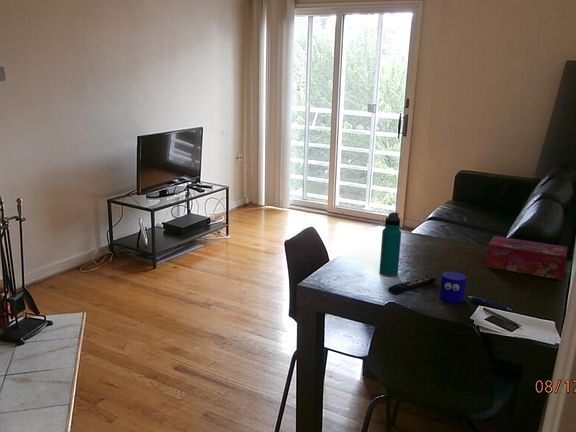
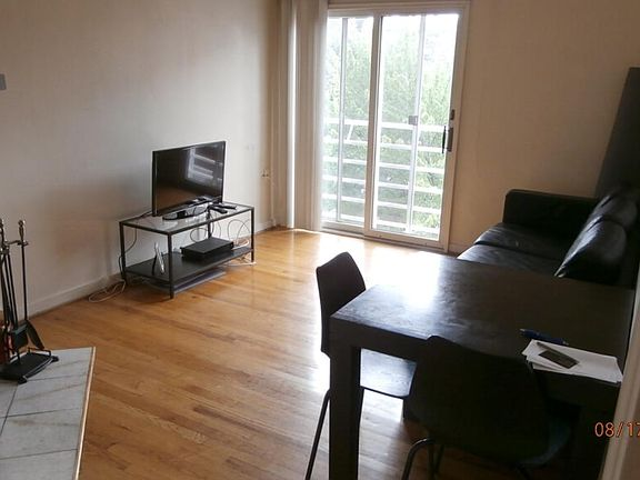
- water bottle (390, 244)
- remote control (412, 284)
- cup (452, 287)
- tissue box (526, 256)
